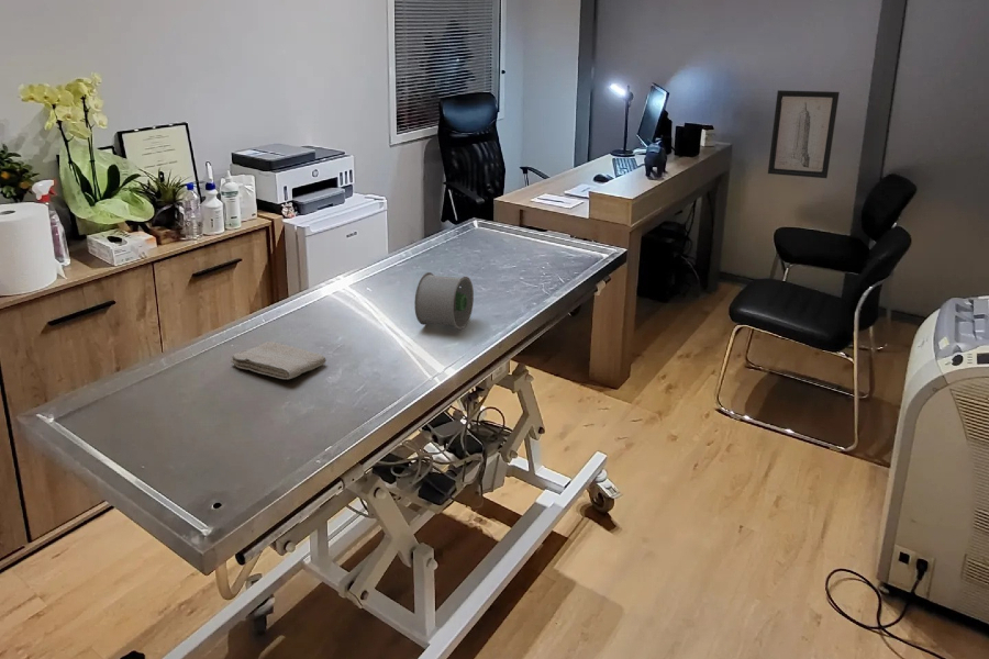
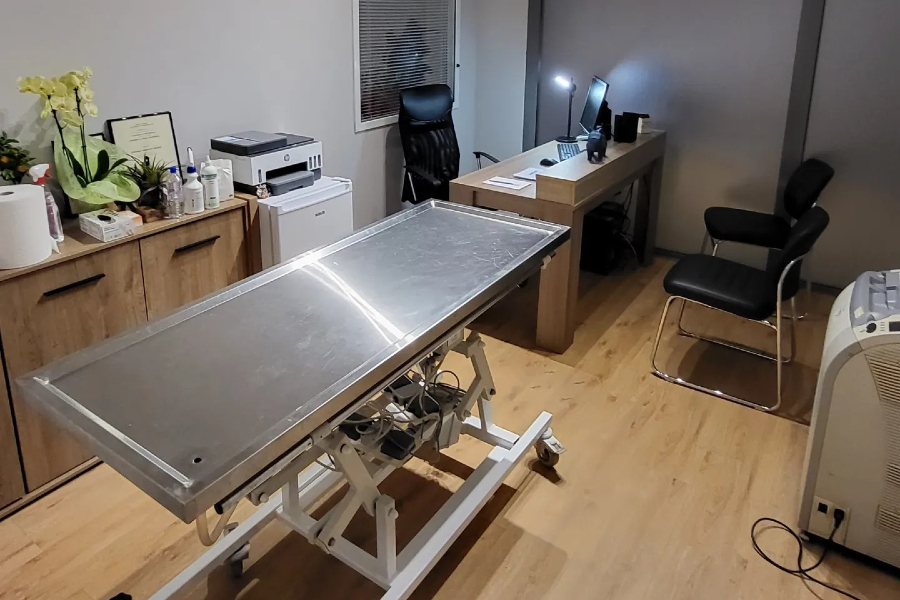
- wall art (802, 134)
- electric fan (445, 300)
- washcloth (277, 358)
